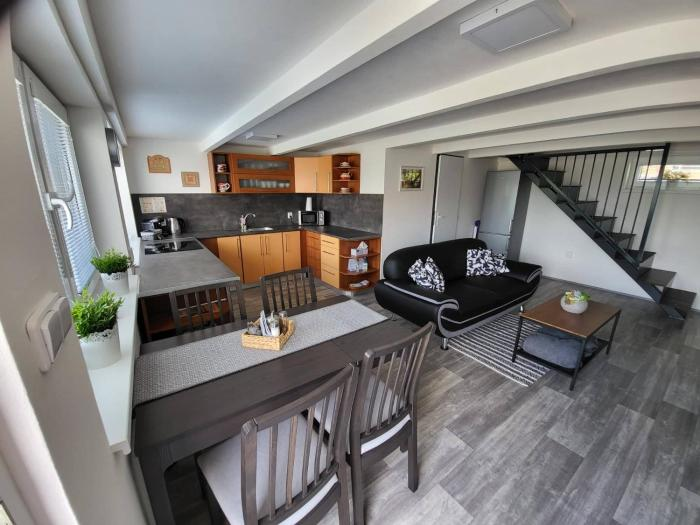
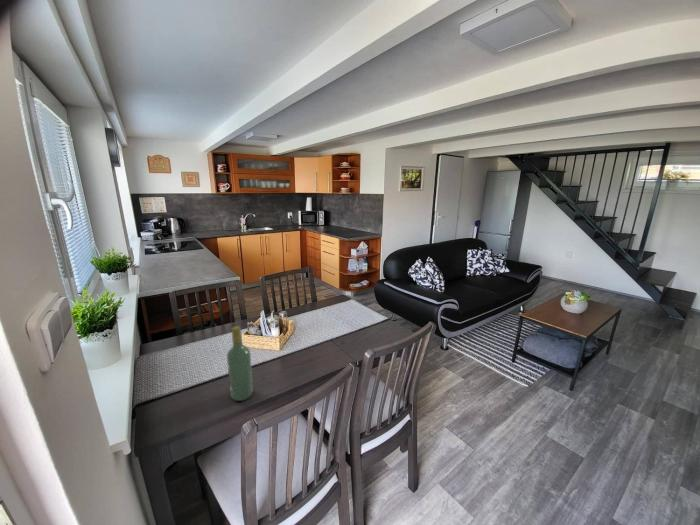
+ wine bottle (239, 362)
